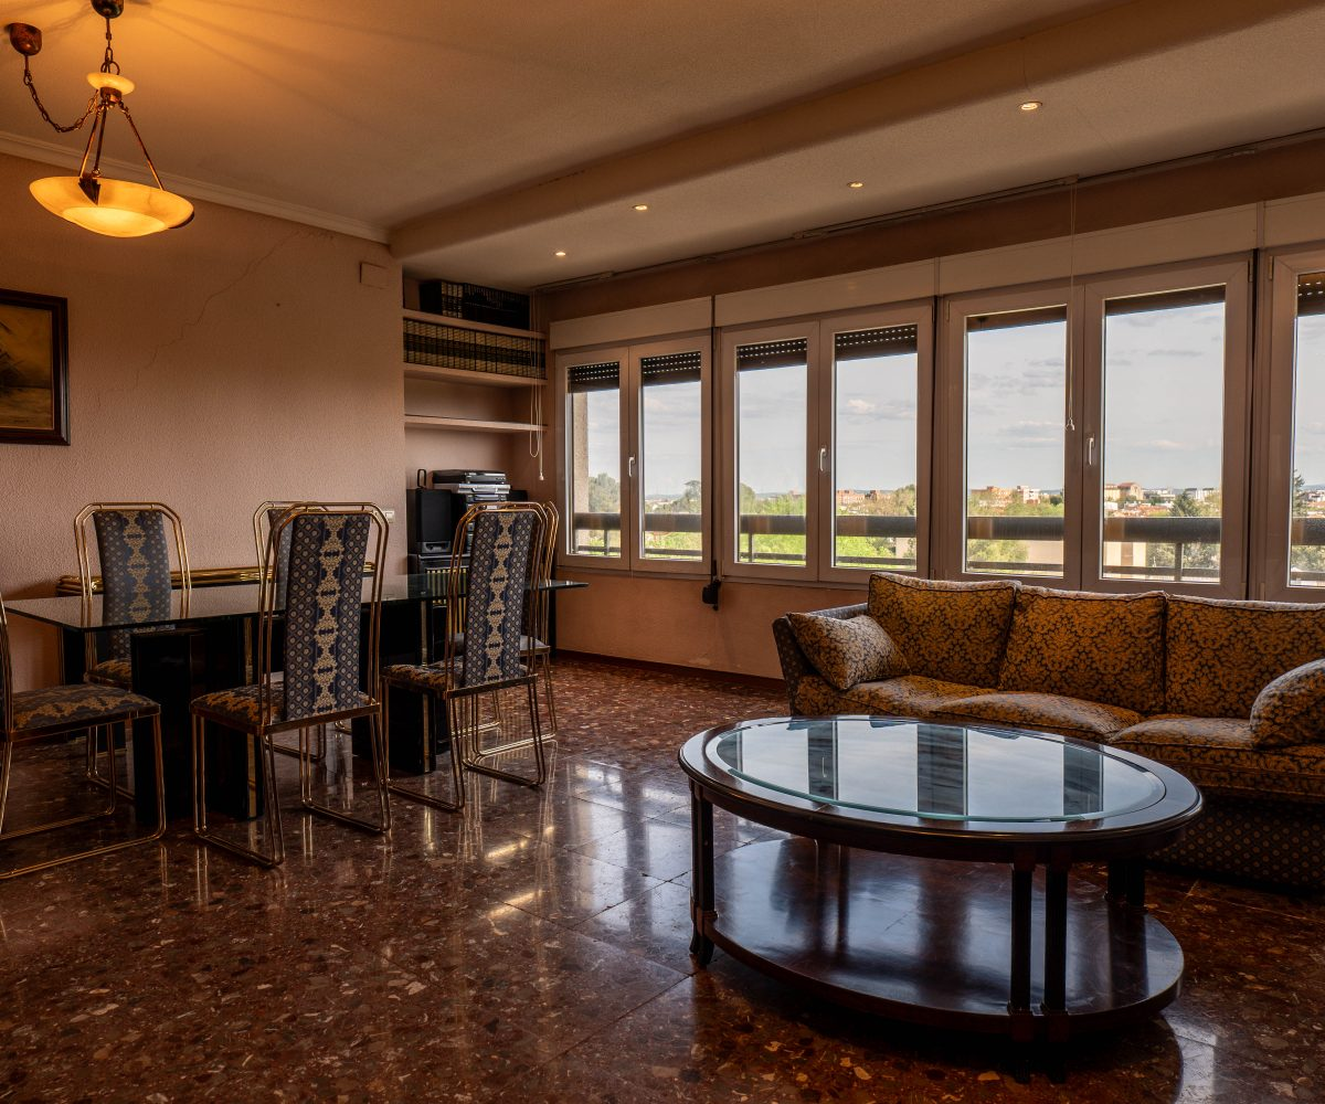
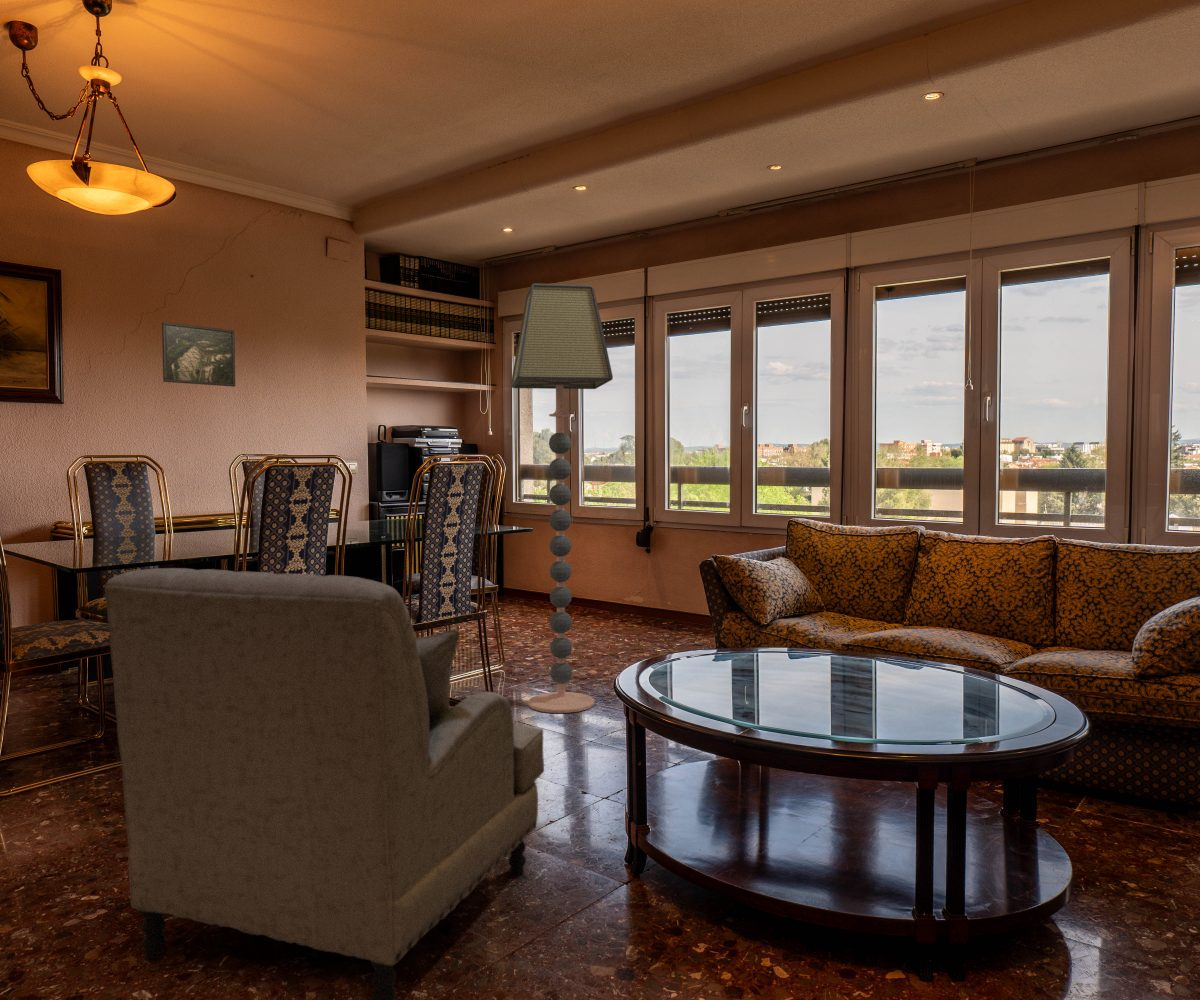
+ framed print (199, 355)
+ armchair (348, 735)
+ floor lamp (560, 498)
